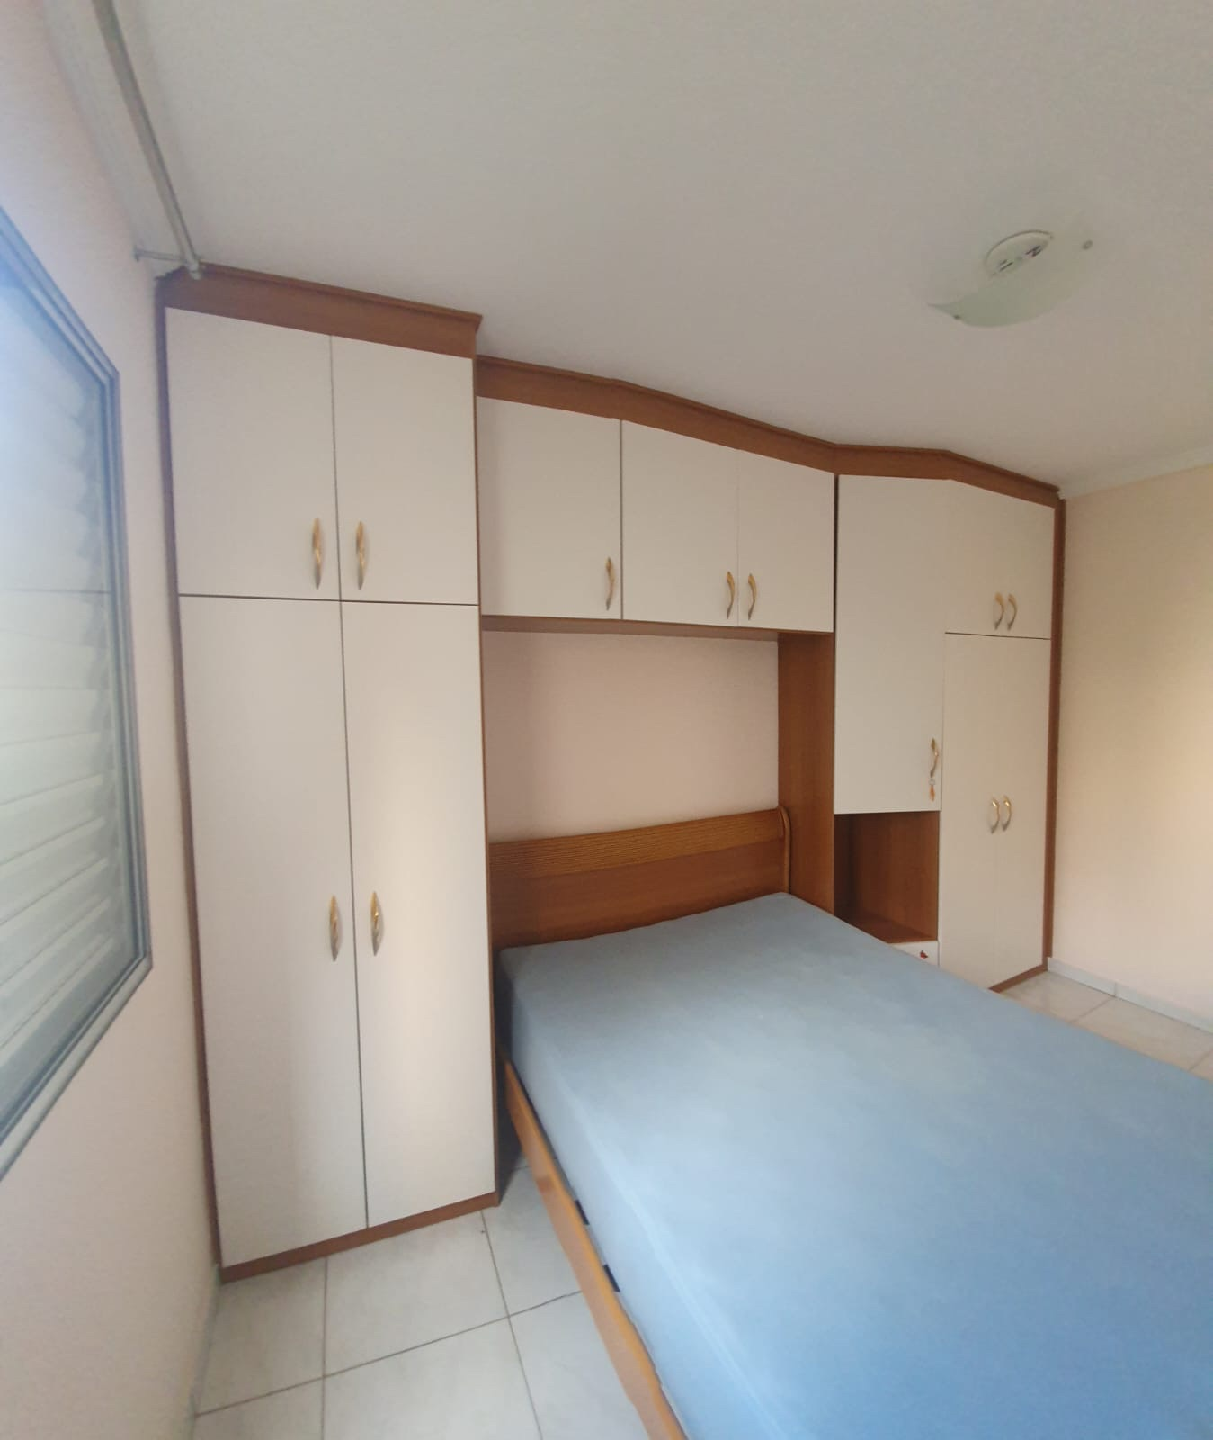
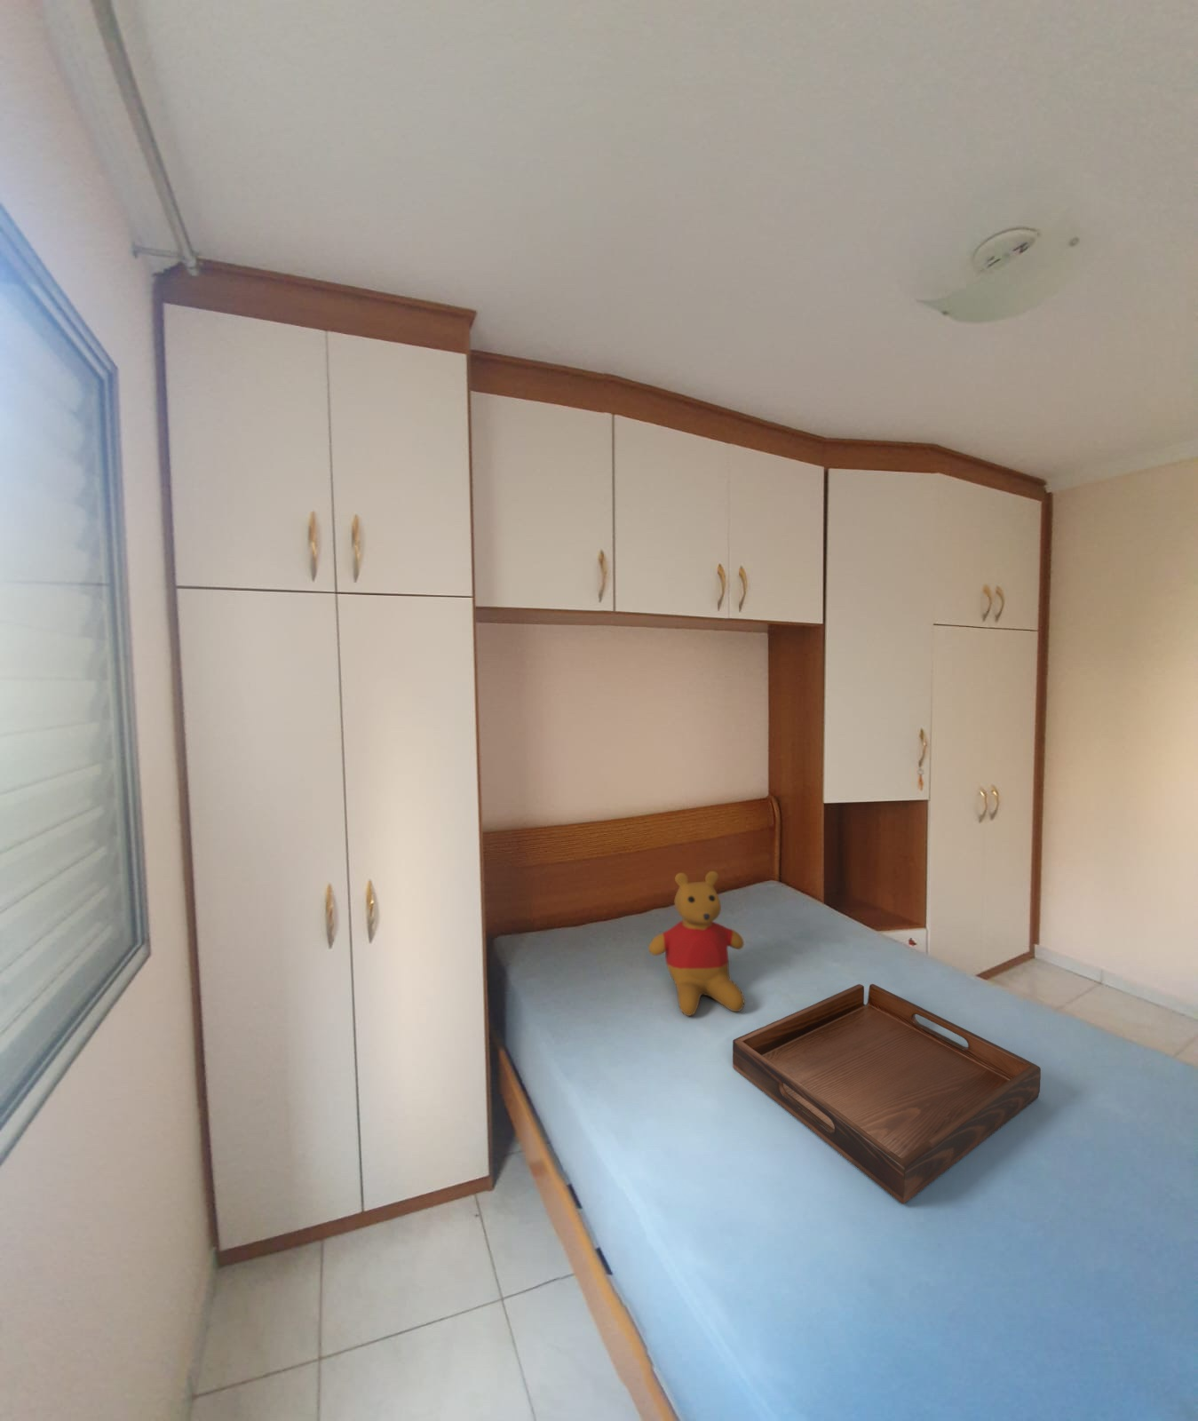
+ serving tray (879, 1067)
+ teddy bear (701, 937)
